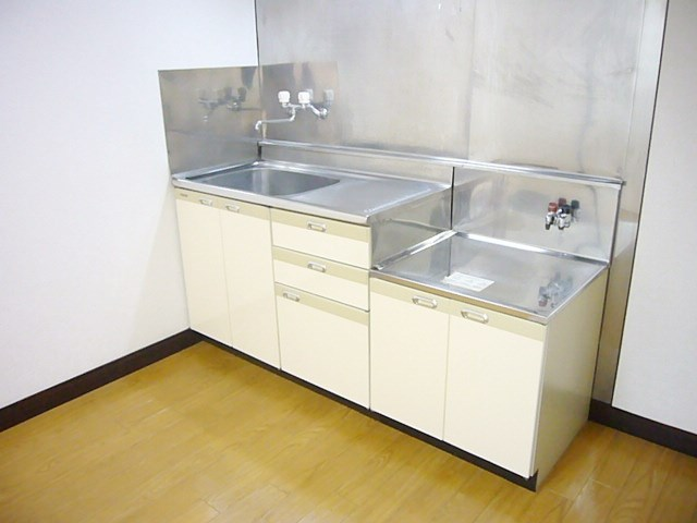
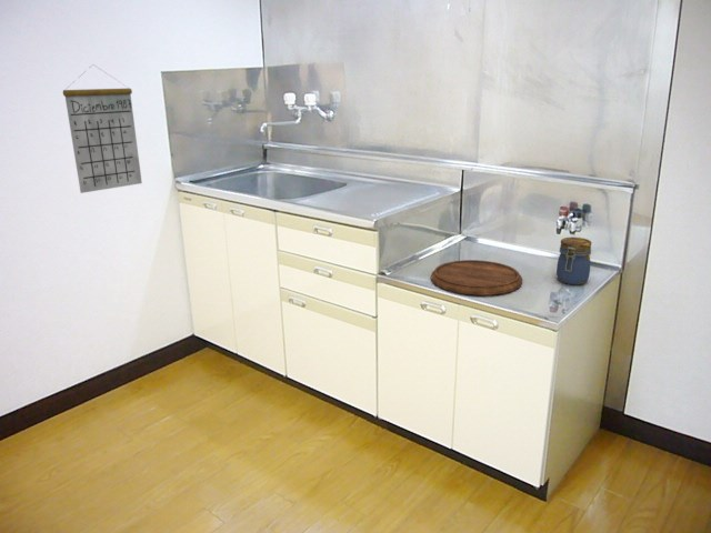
+ calendar (103, 128)
+ cutting board (475, 275)
+ jar (573, 260)
